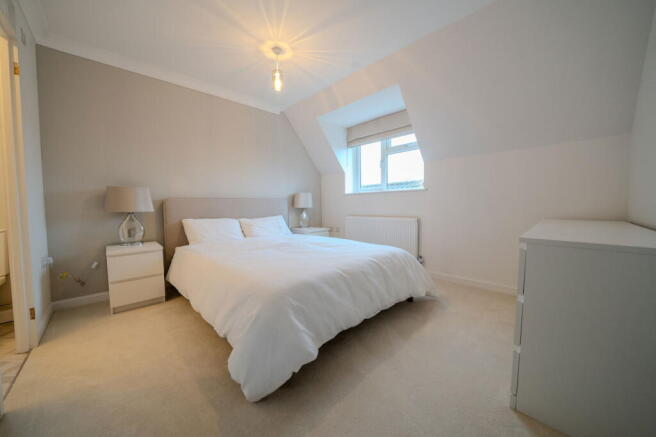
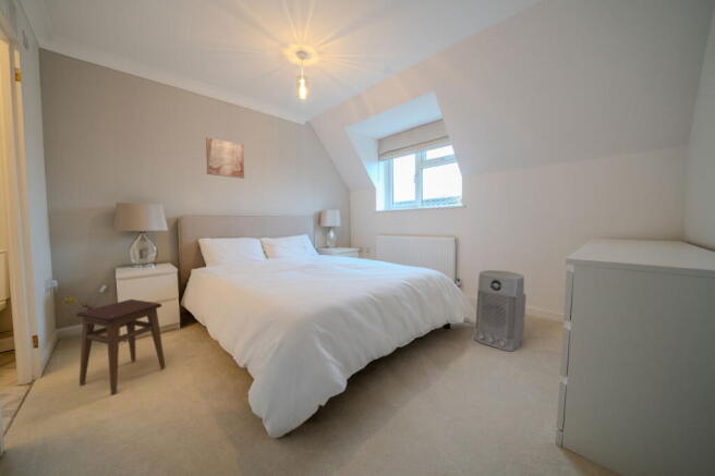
+ wall art (226, 158)
+ air purifier (500, 306)
+ stool (122, 340)
